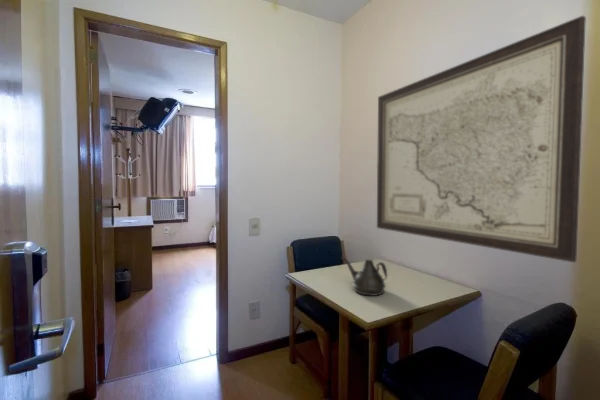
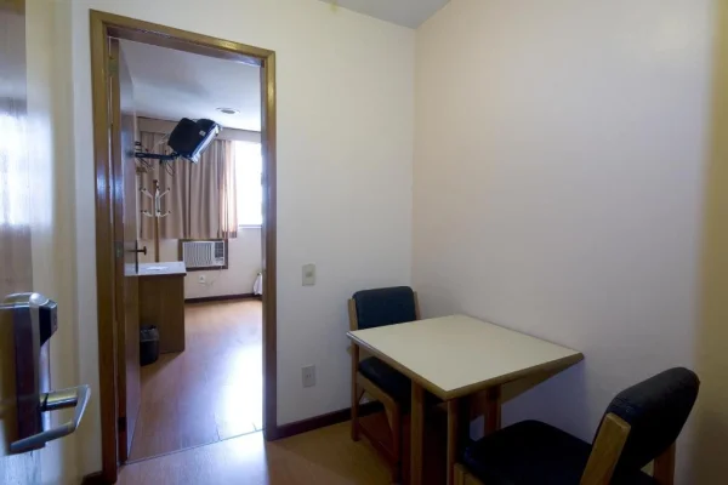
- teapot (363, 274)
- wall art (448, 155)
